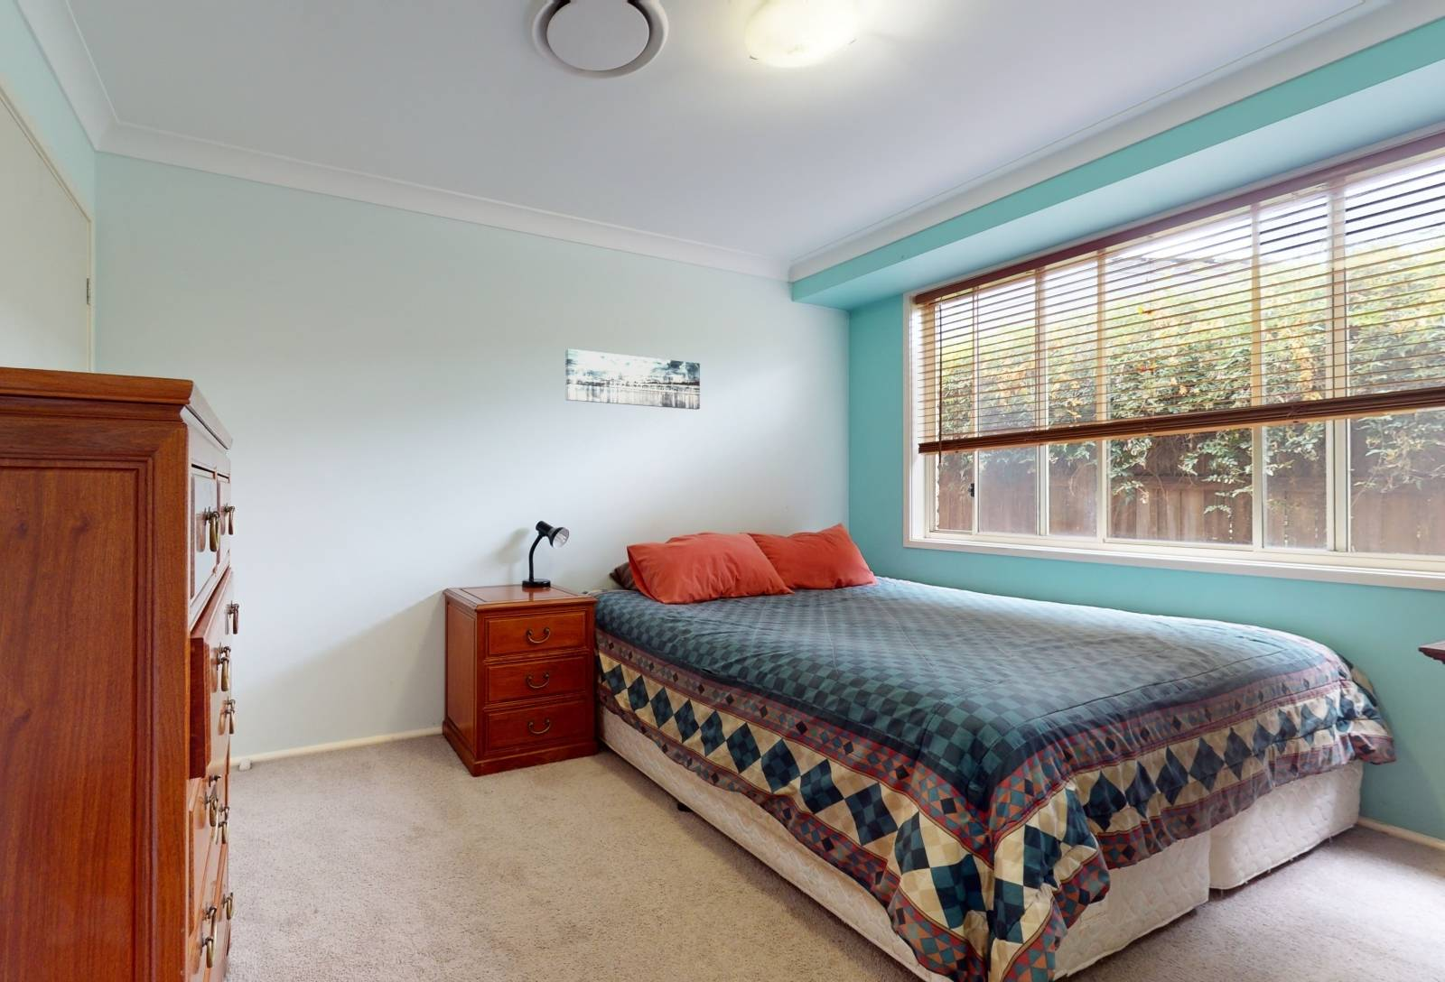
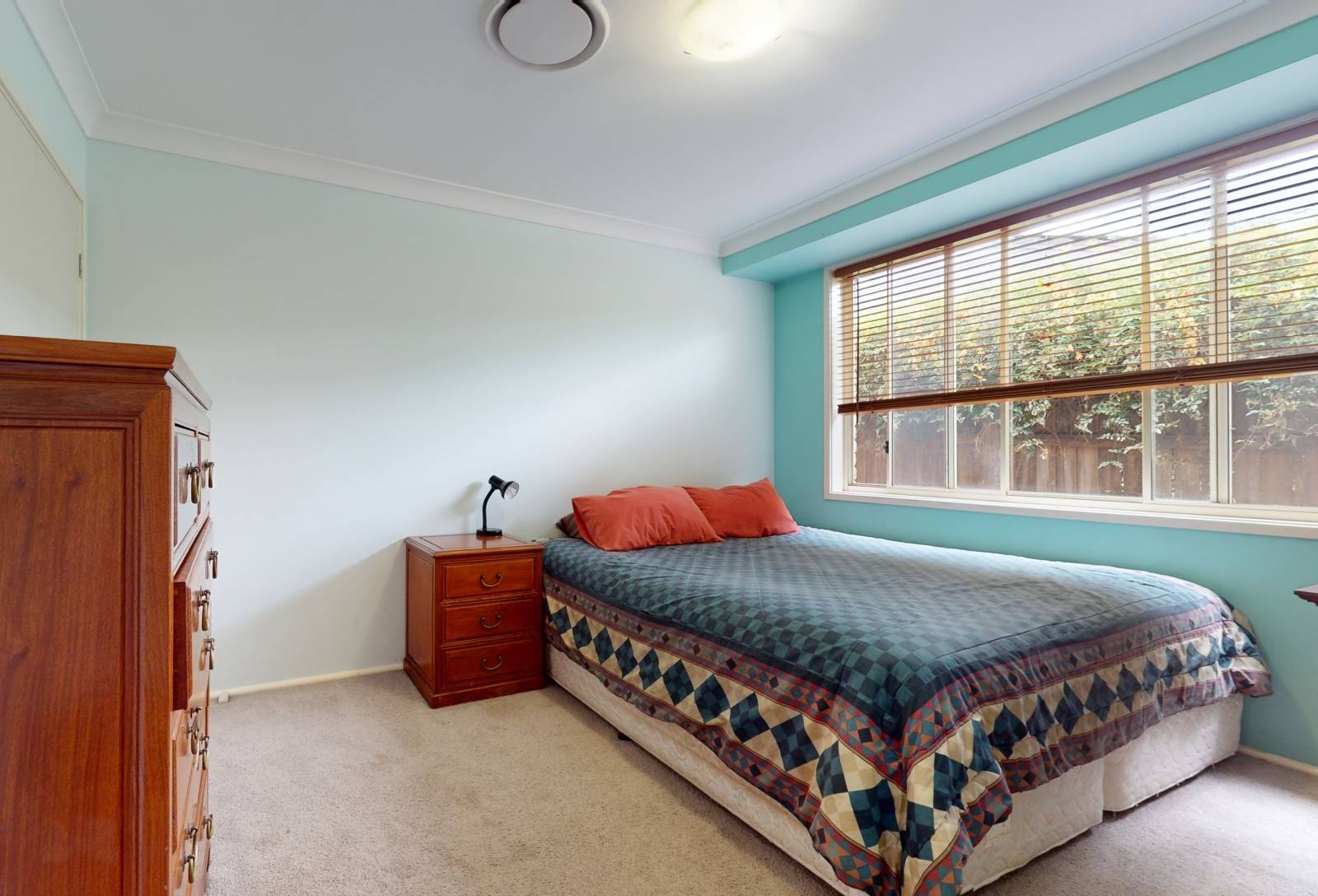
- wall art (636, 381)
